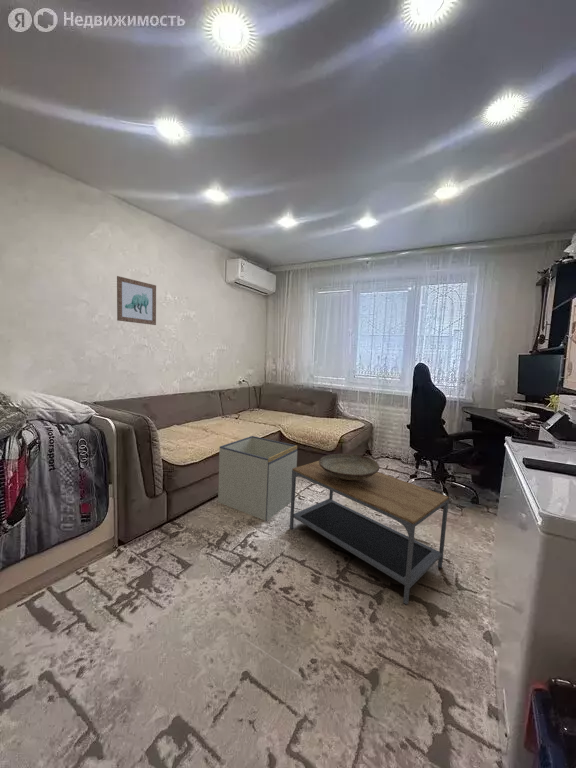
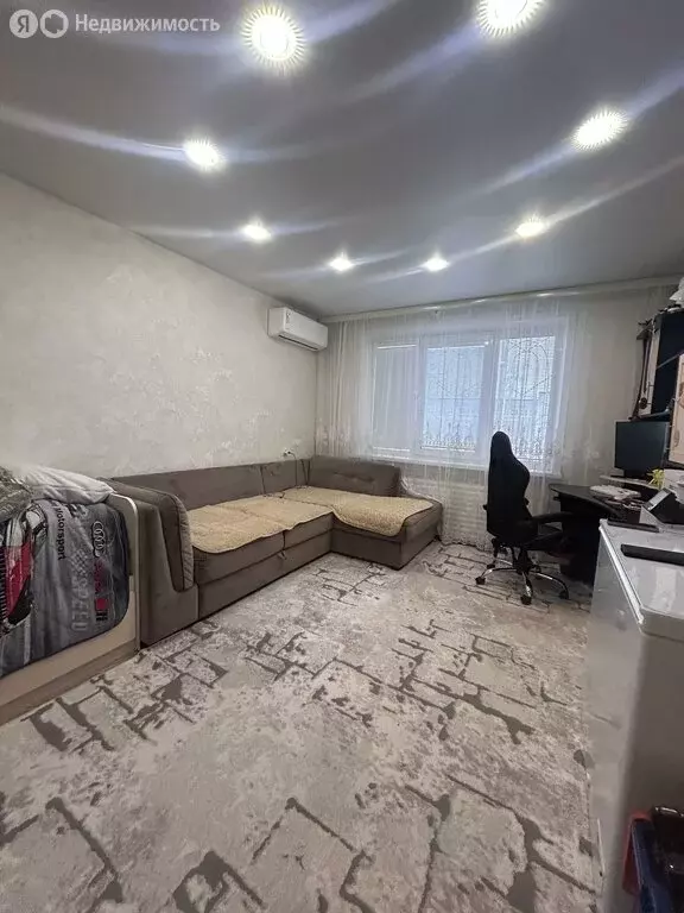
- storage bin (258, 473)
- wall art (137, 302)
- coffee table (361, 514)
- decorative bowl (348, 469)
